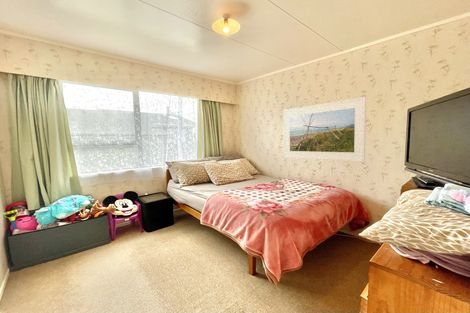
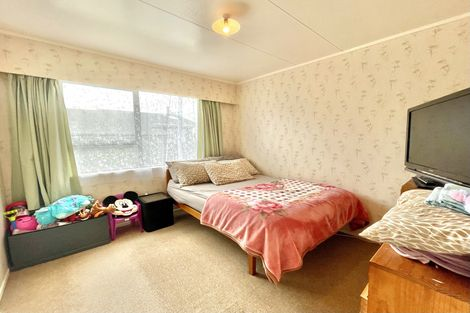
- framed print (318, 132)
